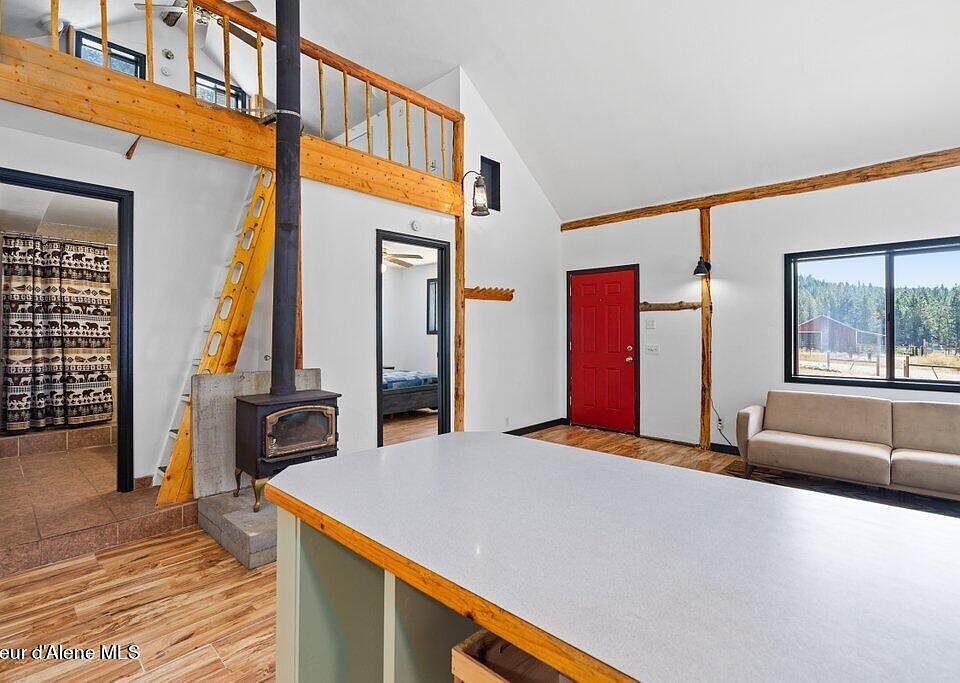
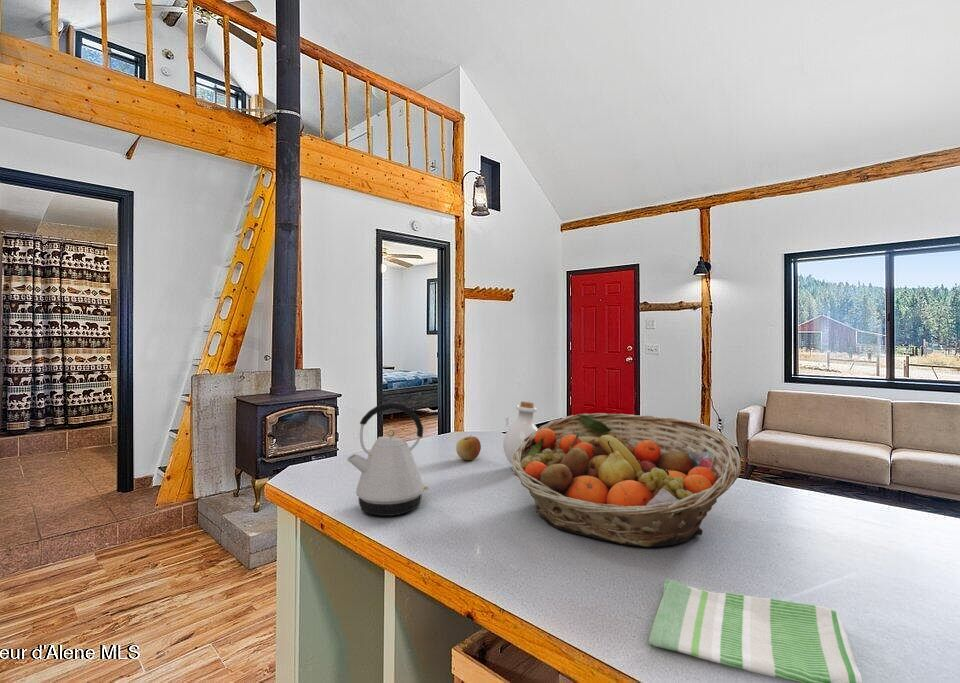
+ bottle (522, 434)
+ dish towel (747, 626)
+ kettle (388, 455)
+ fruit basket (617, 470)
+ apple (468, 447)
